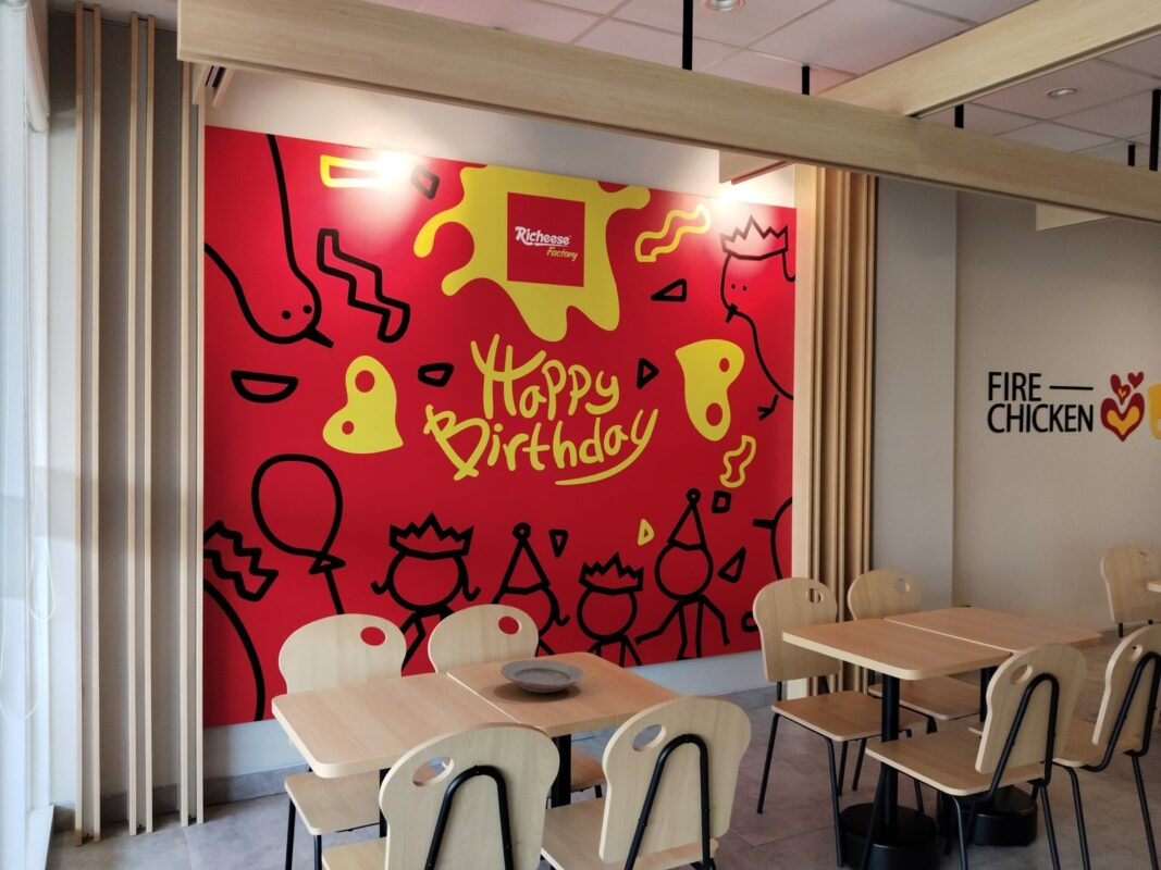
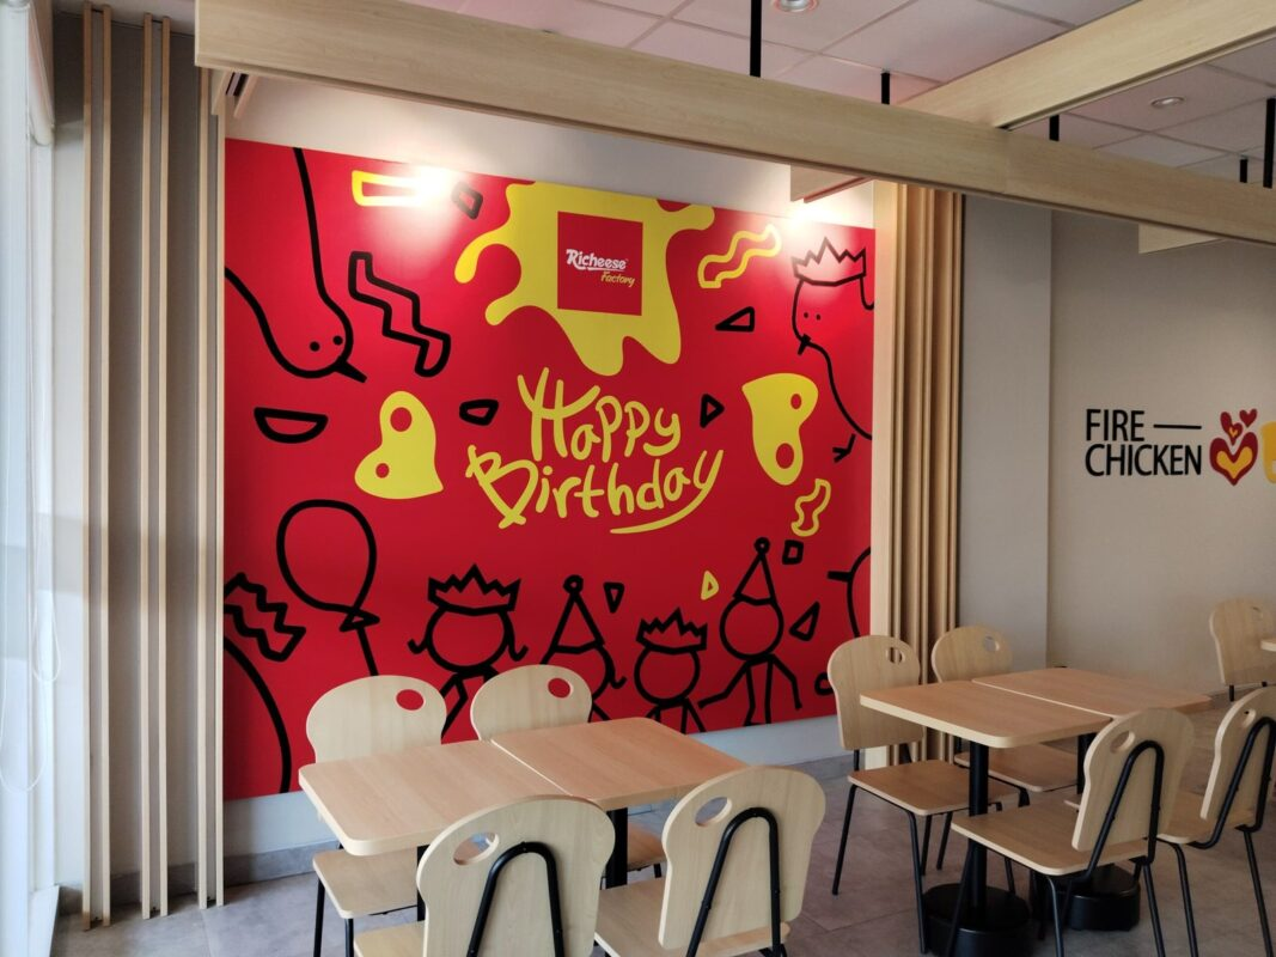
- plate (542, 679)
